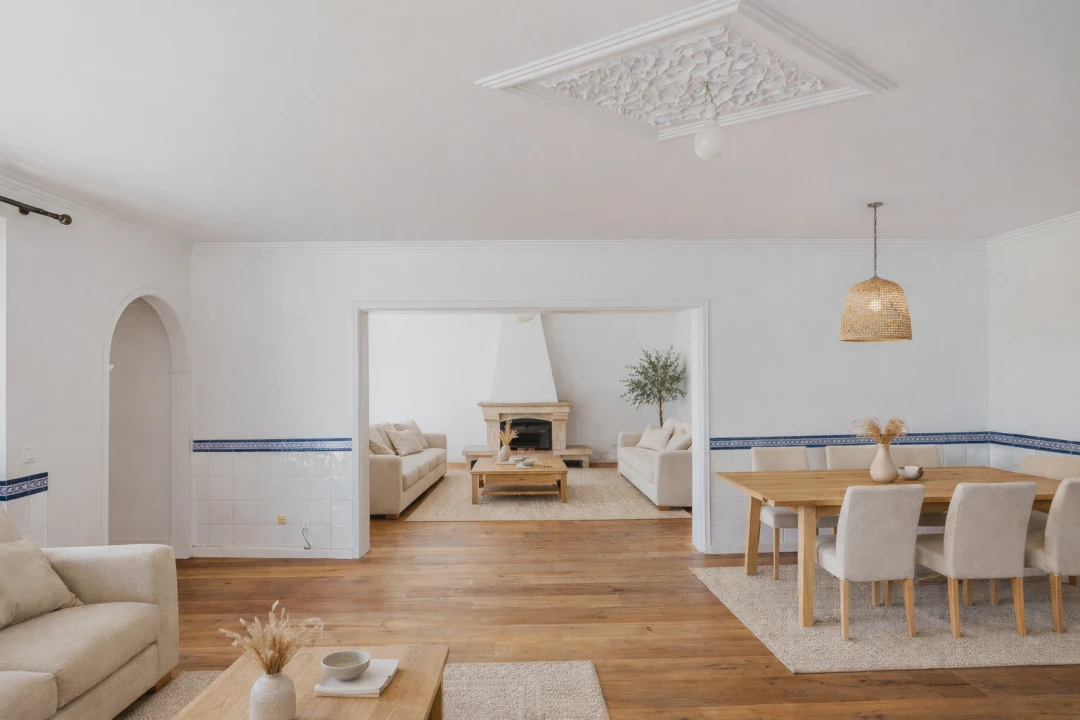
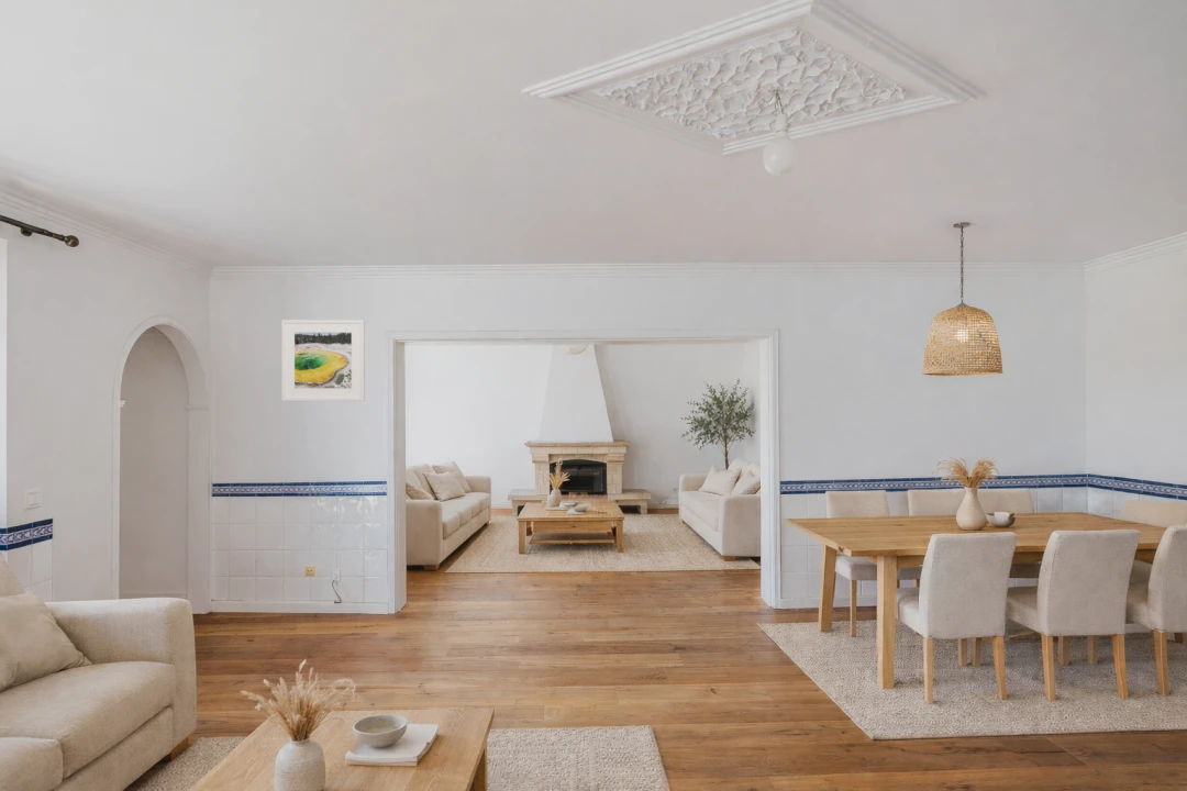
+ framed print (323, 360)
